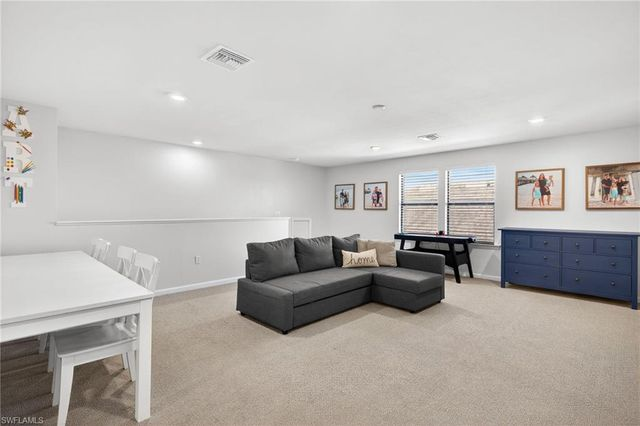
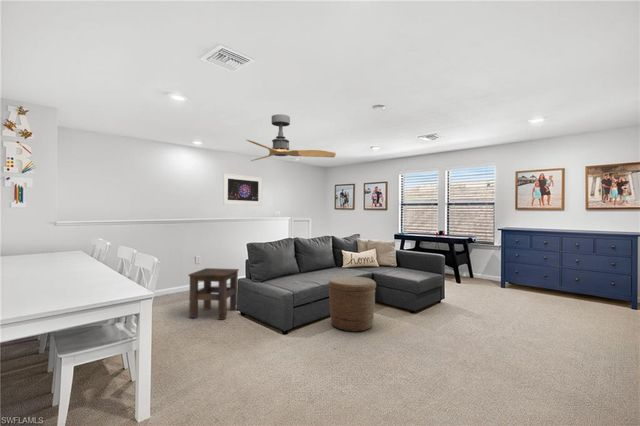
+ side table (214, 292)
+ ceiling fan (288, 140)
+ basket (351, 302)
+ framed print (243, 190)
